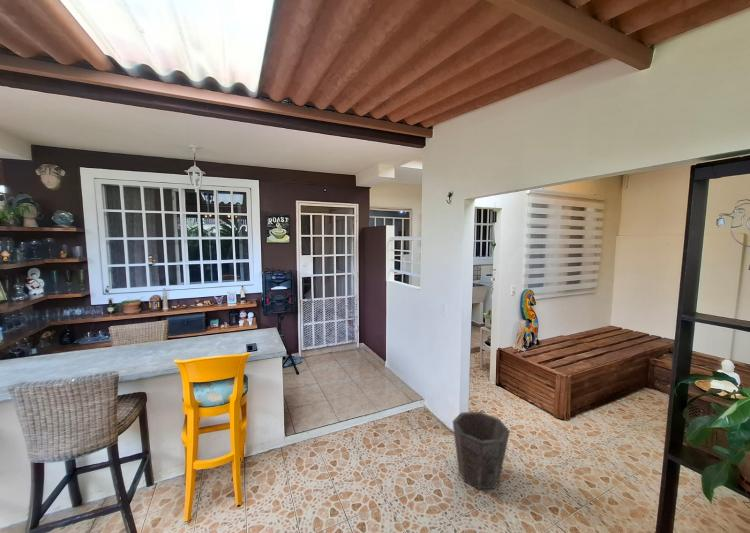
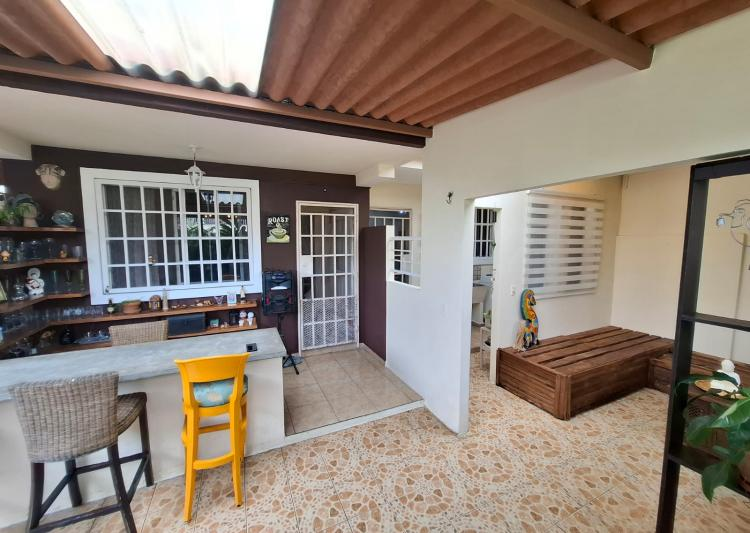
- waste bin (479, 450)
